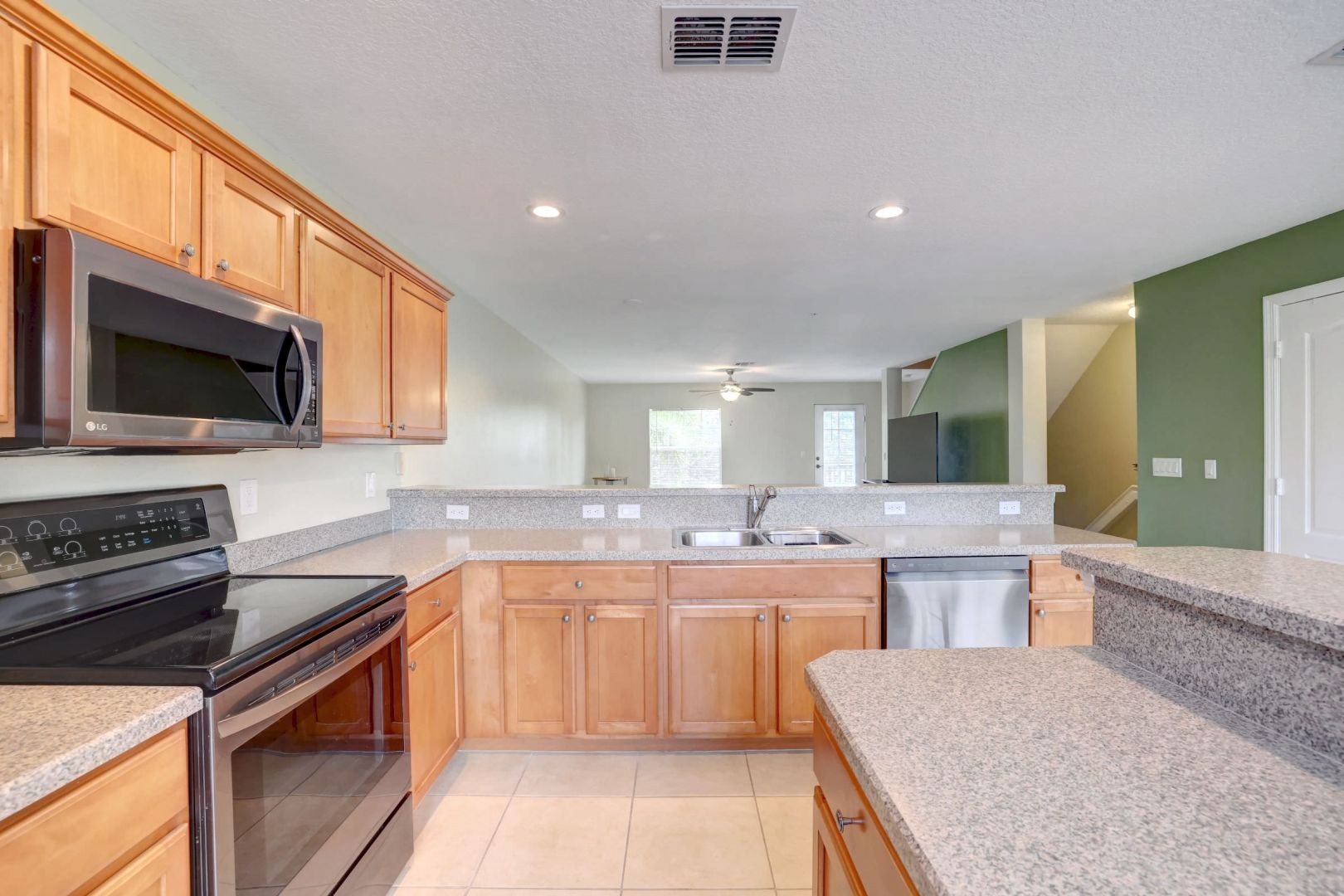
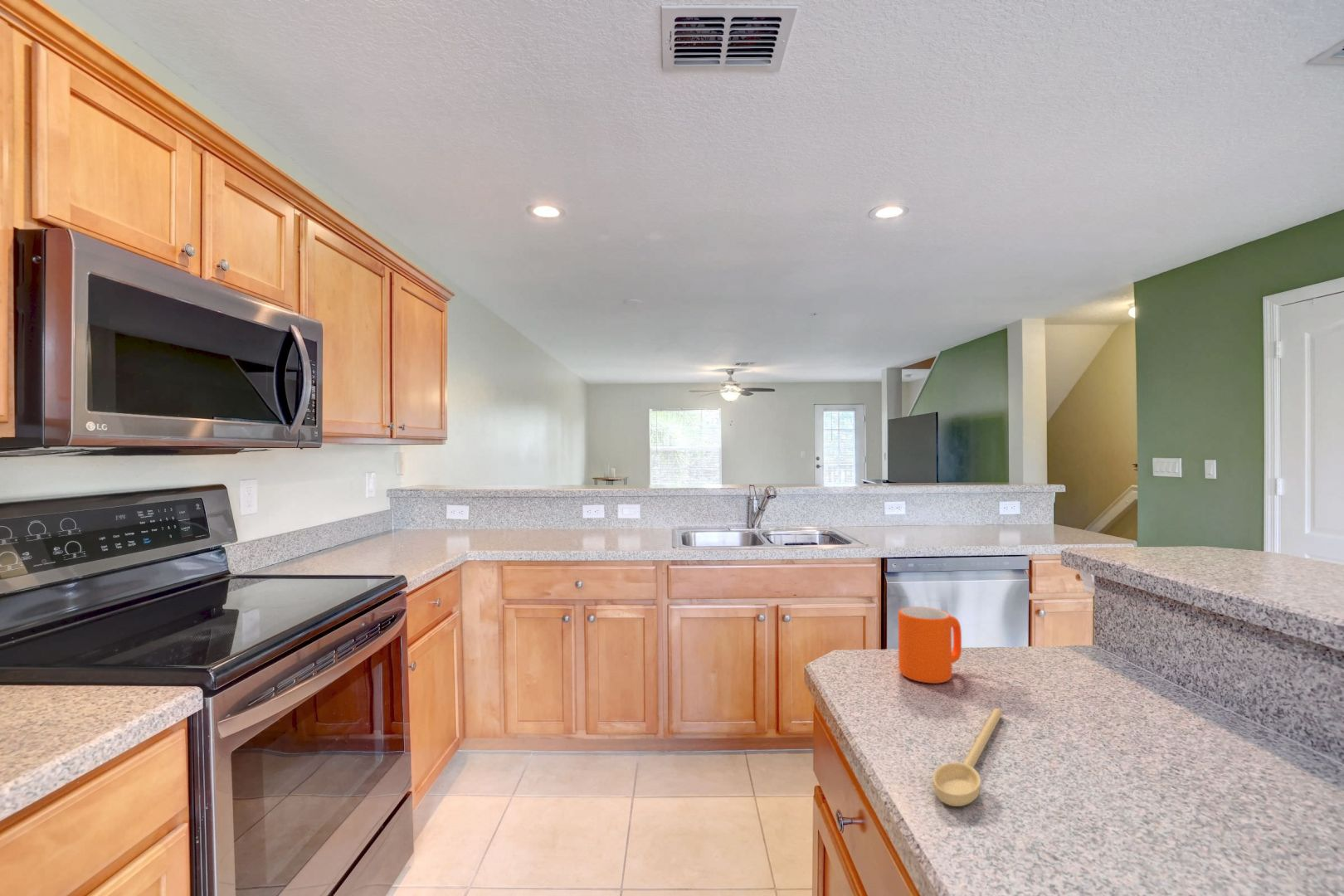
+ spoon (976, 748)
+ mug (928, 642)
